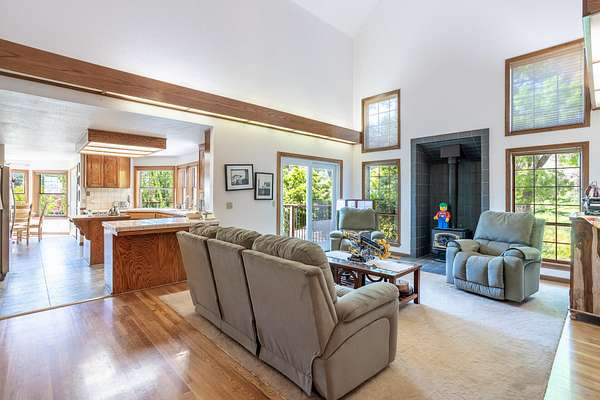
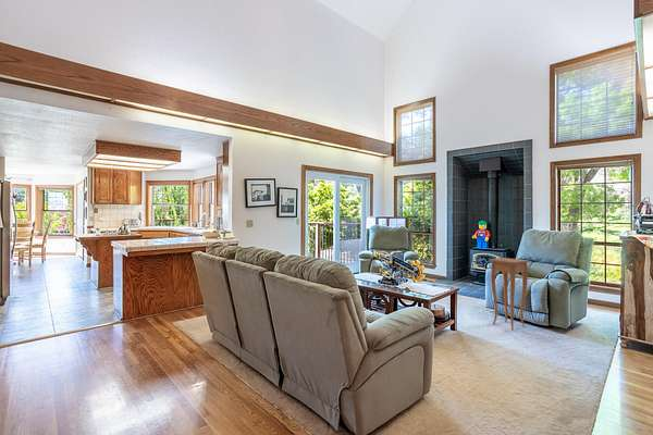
+ side table (510, 293)
